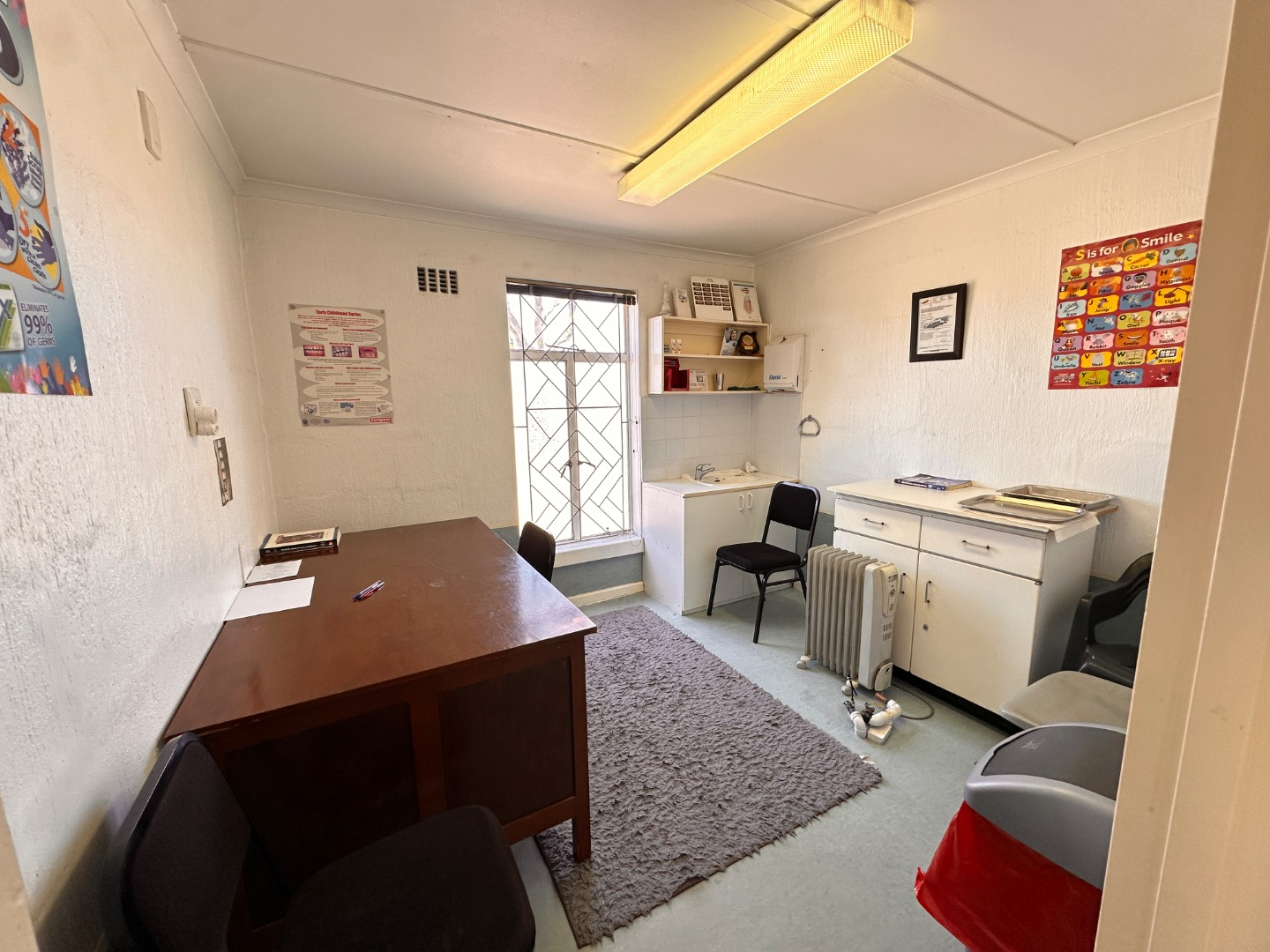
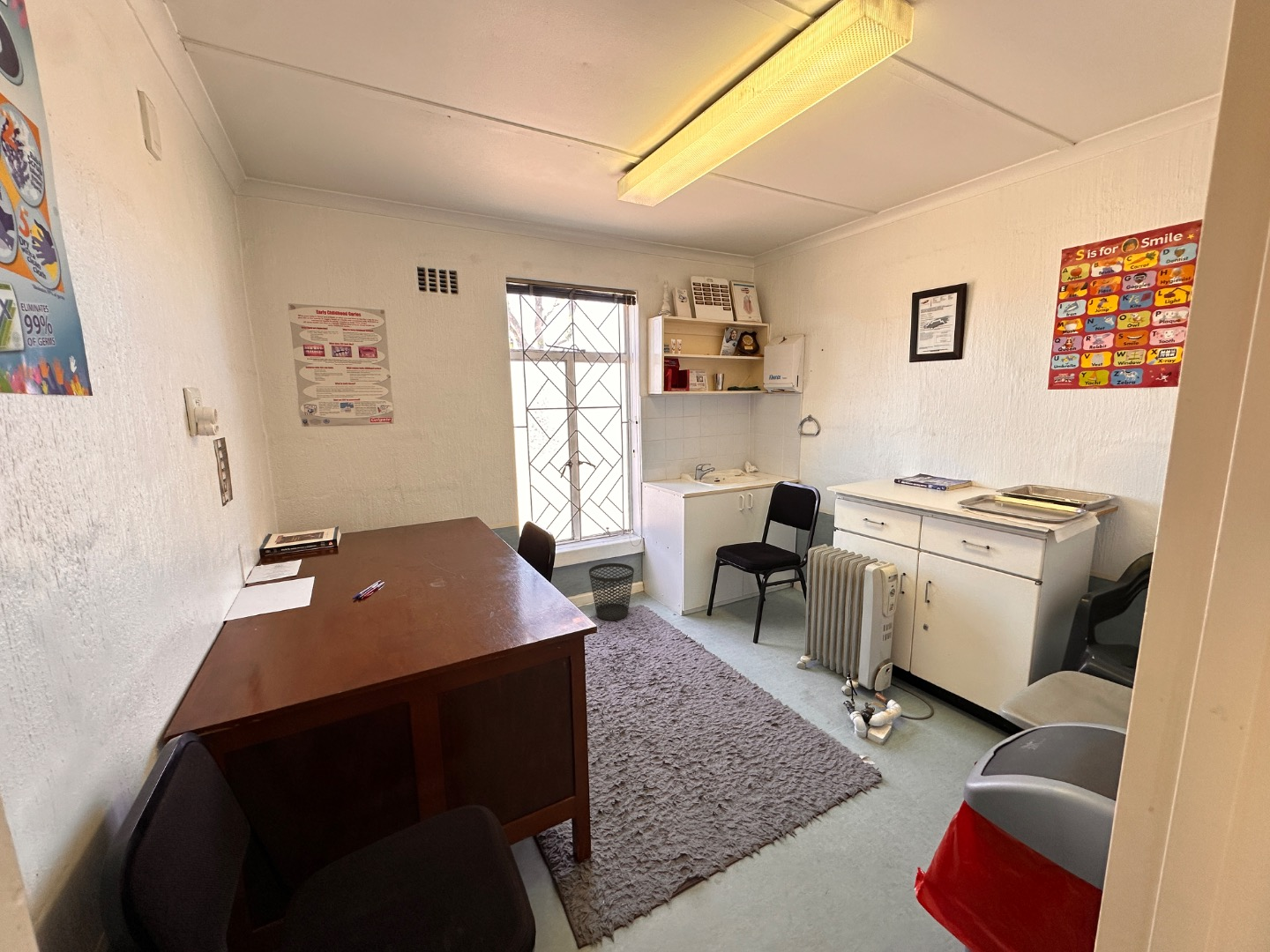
+ wastebasket (611, 592)
